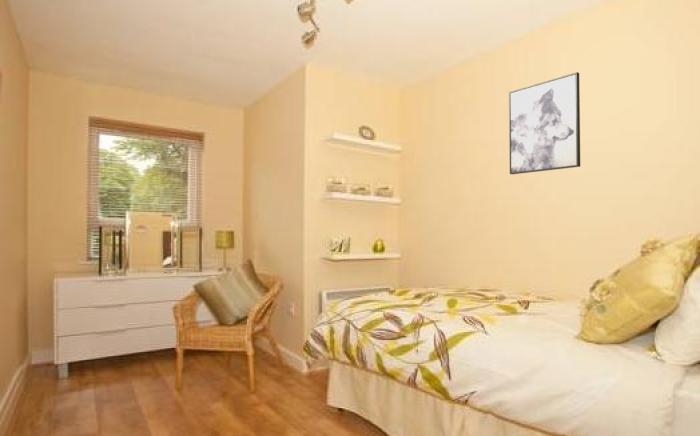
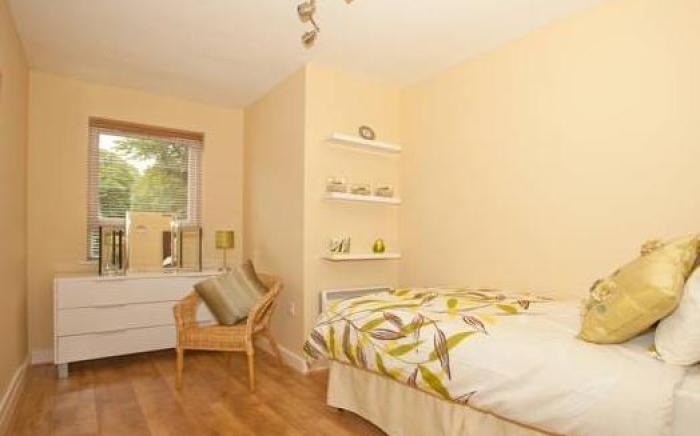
- wall art (542, 126)
